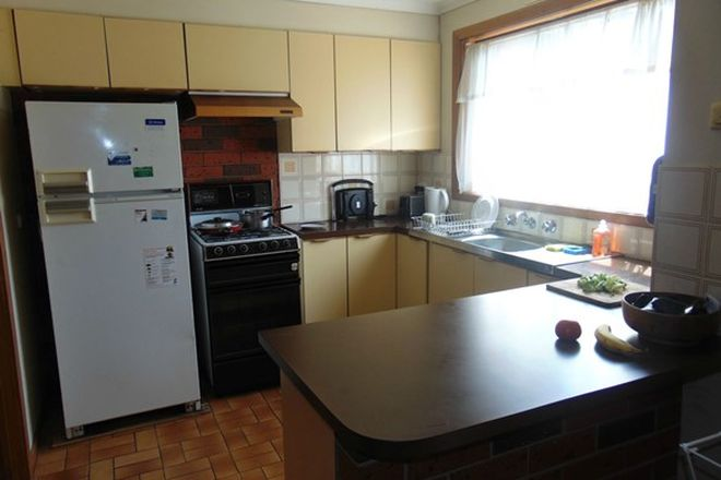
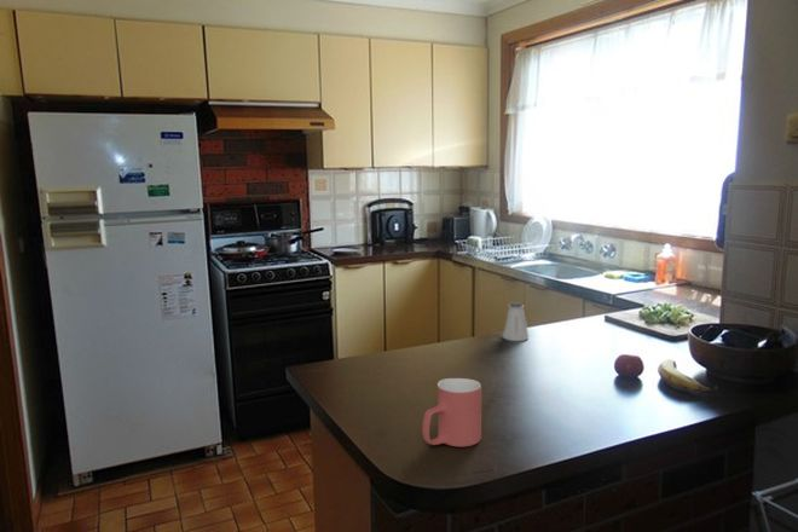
+ mug (450, 414)
+ saltshaker (515, 319)
